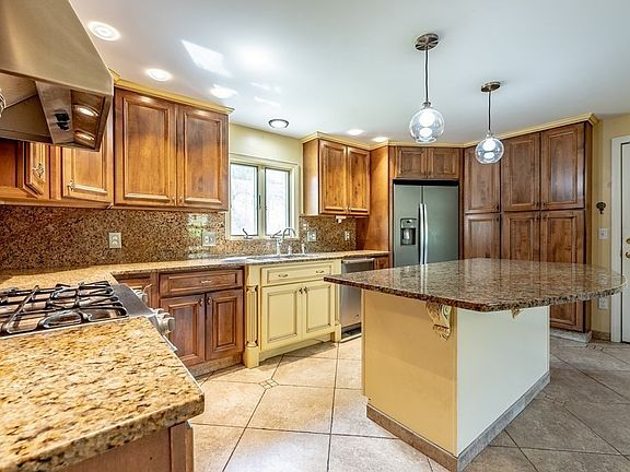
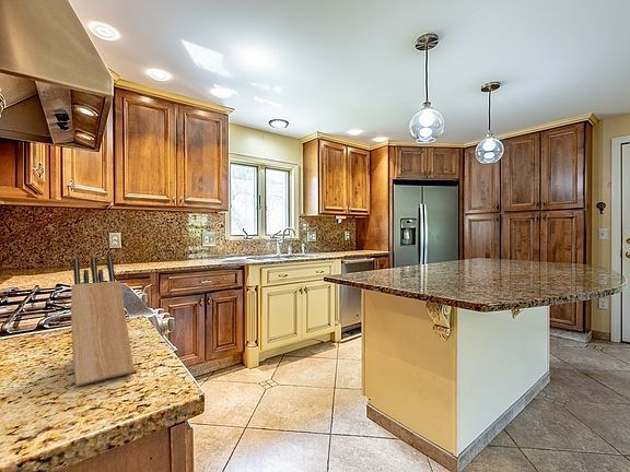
+ knife block (98, 309)
